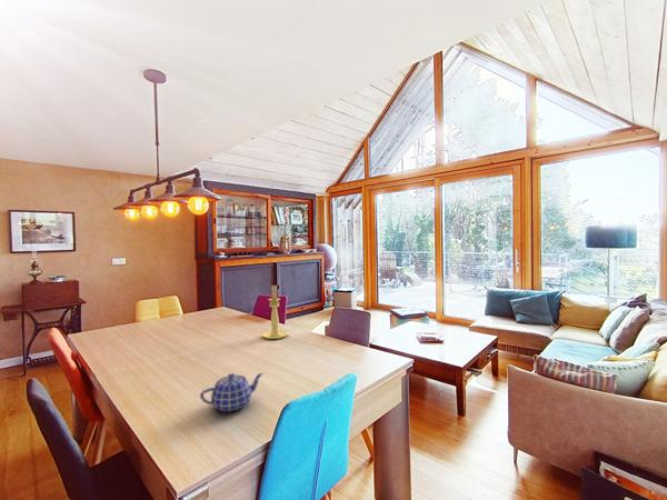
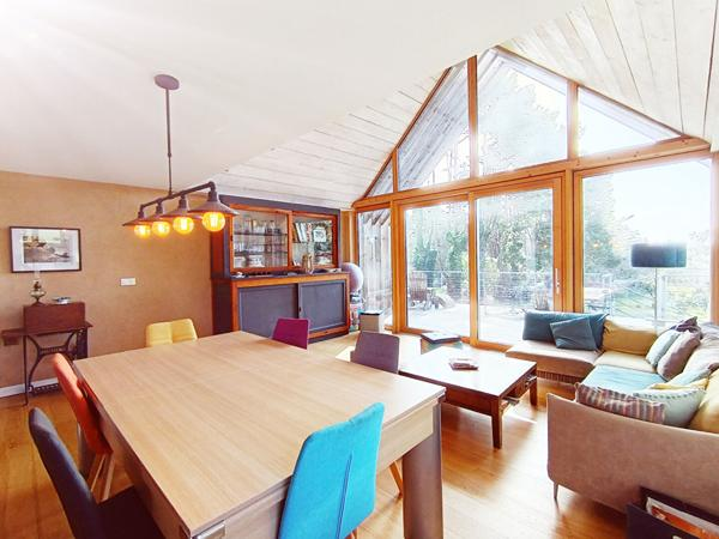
- candle holder (273, 310)
- teapot (233, 389)
